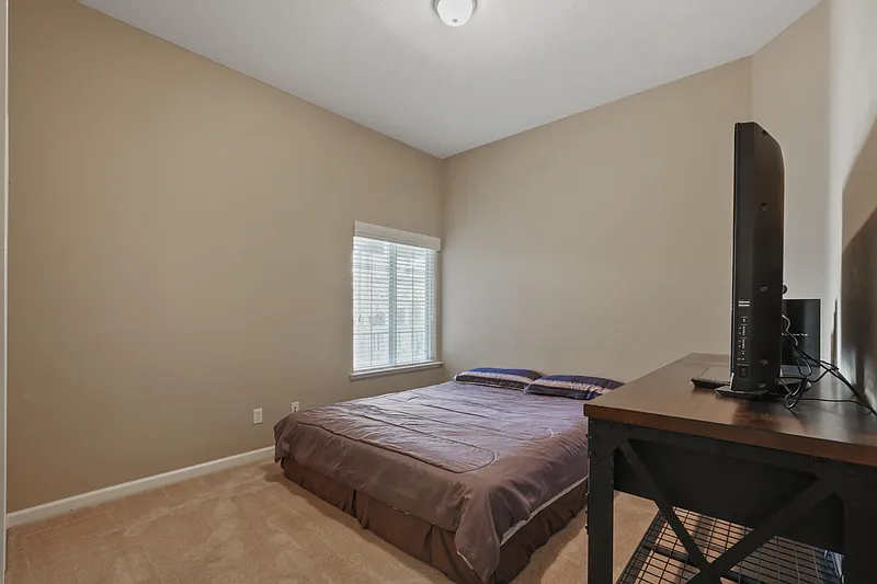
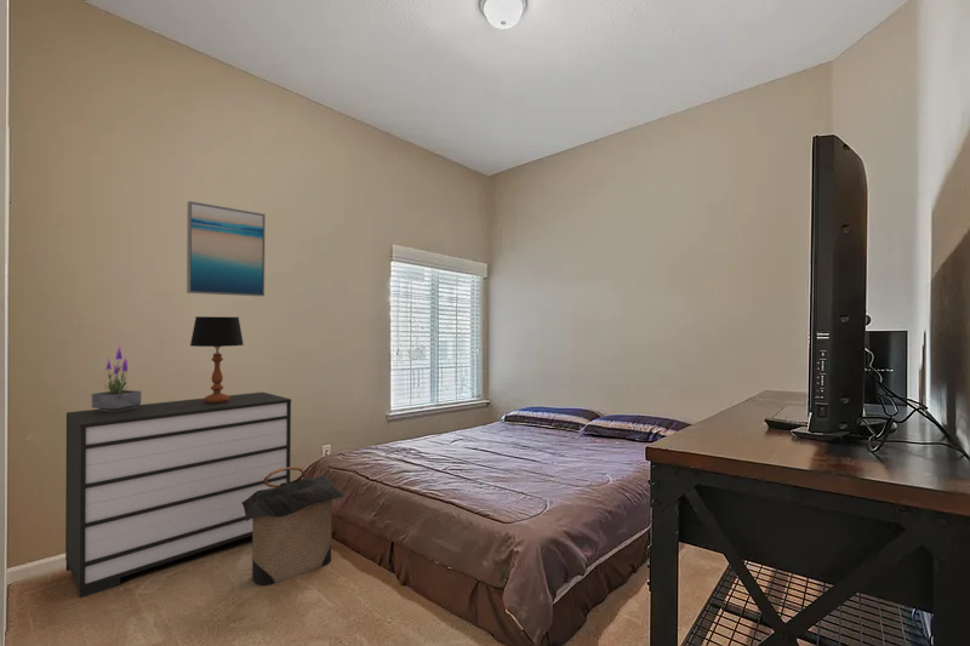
+ dresser (188, 476)
+ table lamp (217, 359)
+ wall art (228, 251)
+ laundry hamper (293, 514)
+ potted plant (116, 376)
